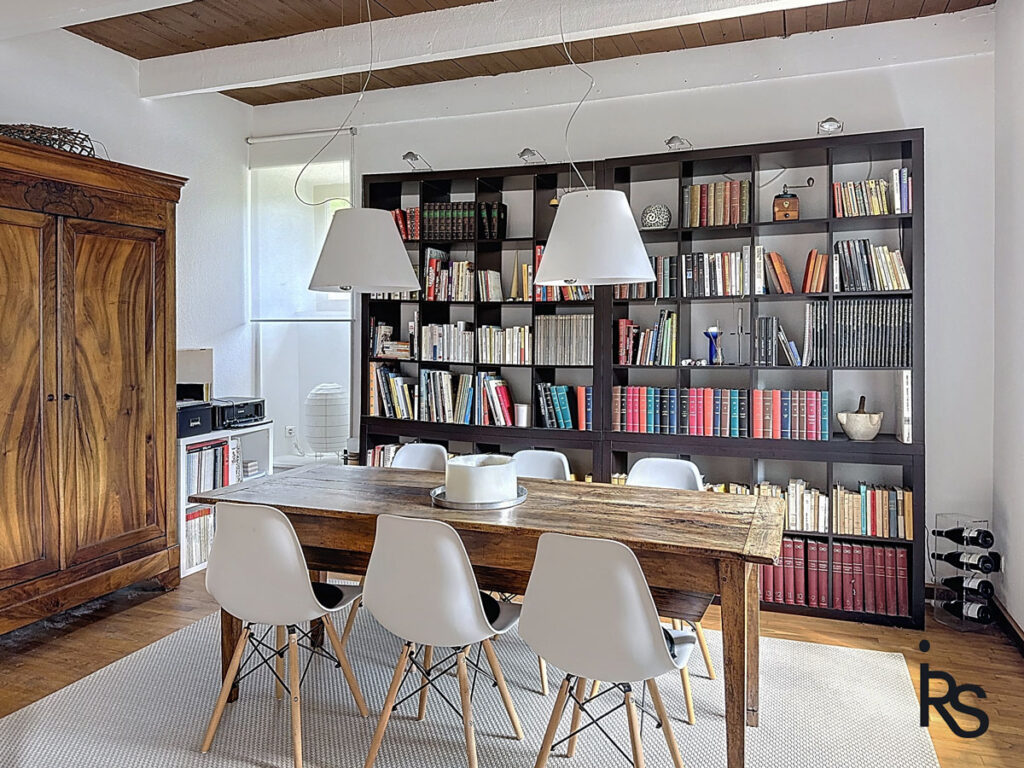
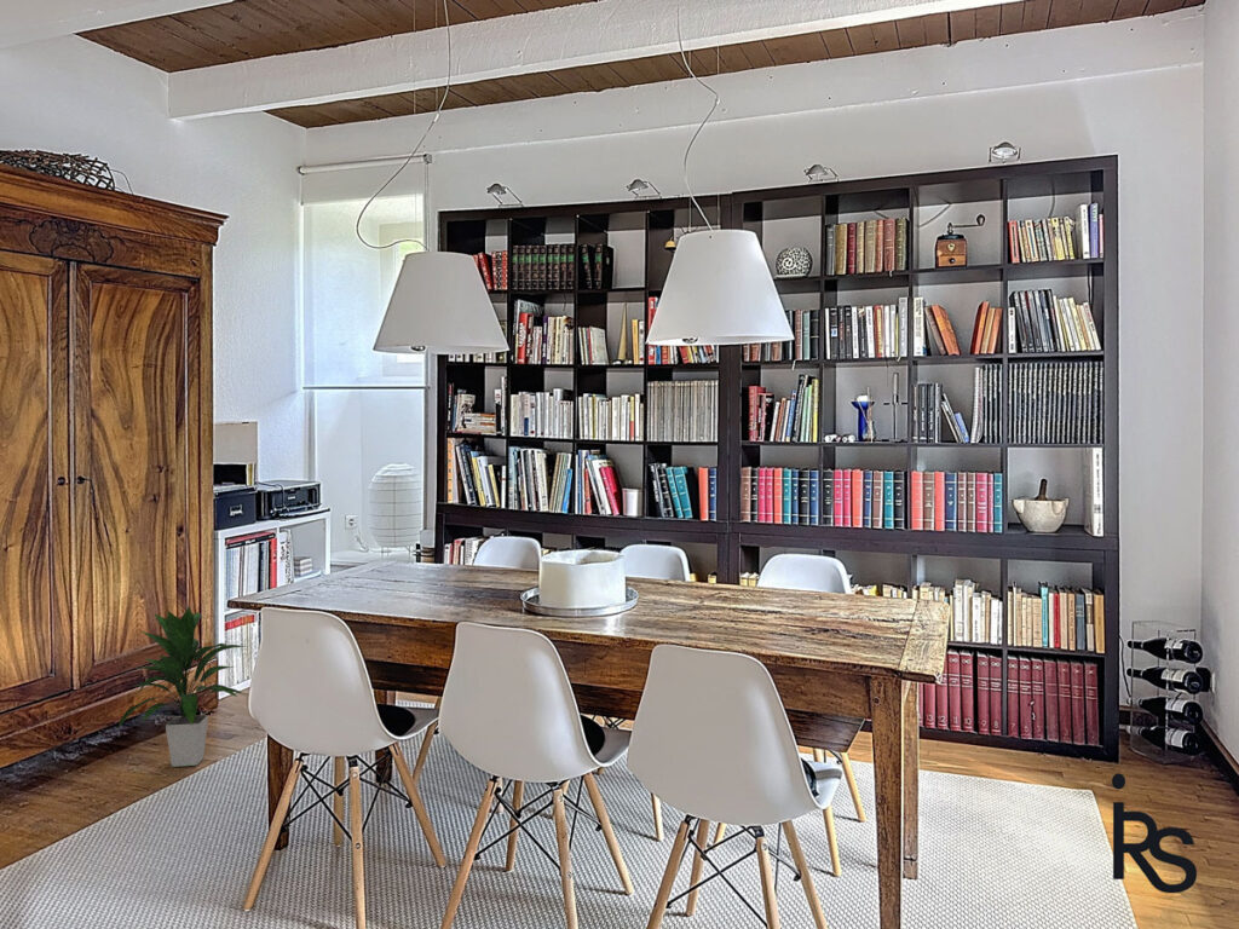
+ indoor plant (181, 682)
